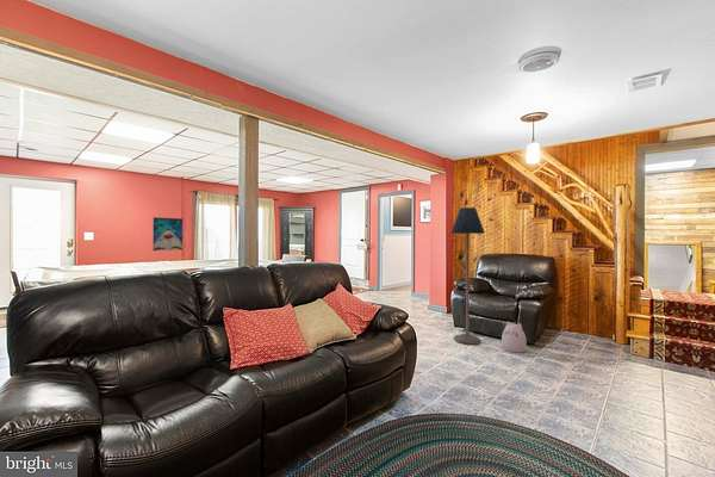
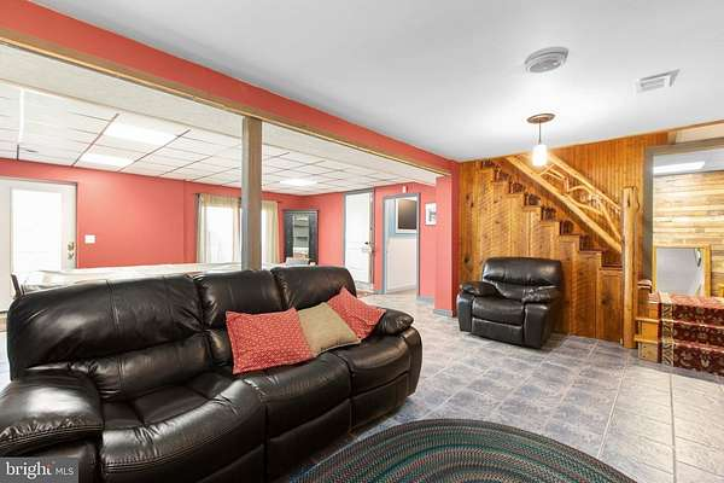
- wall art (168, 234)
- plush toy (514, 335)
- floor lamp (467, 273)
